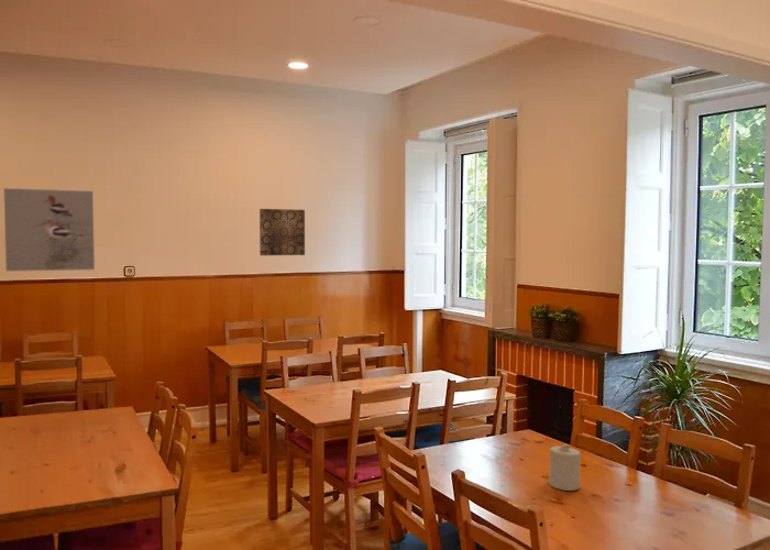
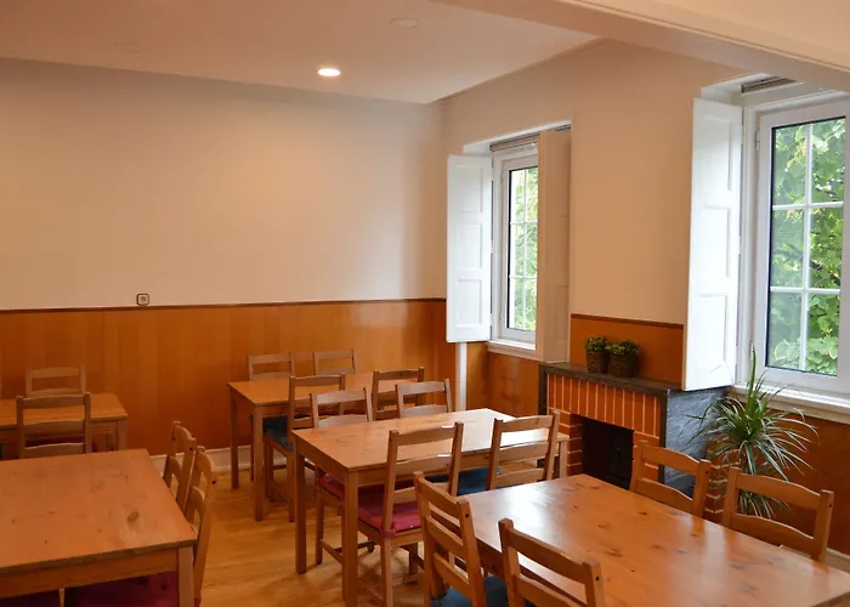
- wall art (282, 232)
- candle (563, 464)
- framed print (50, 230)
